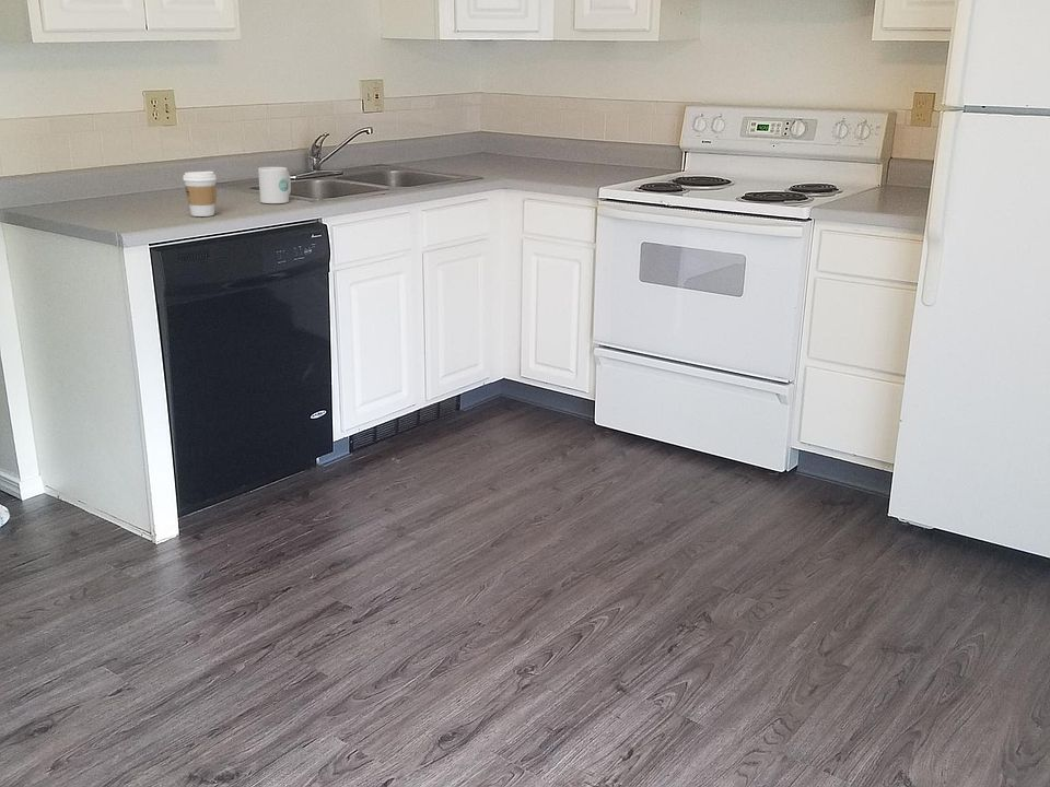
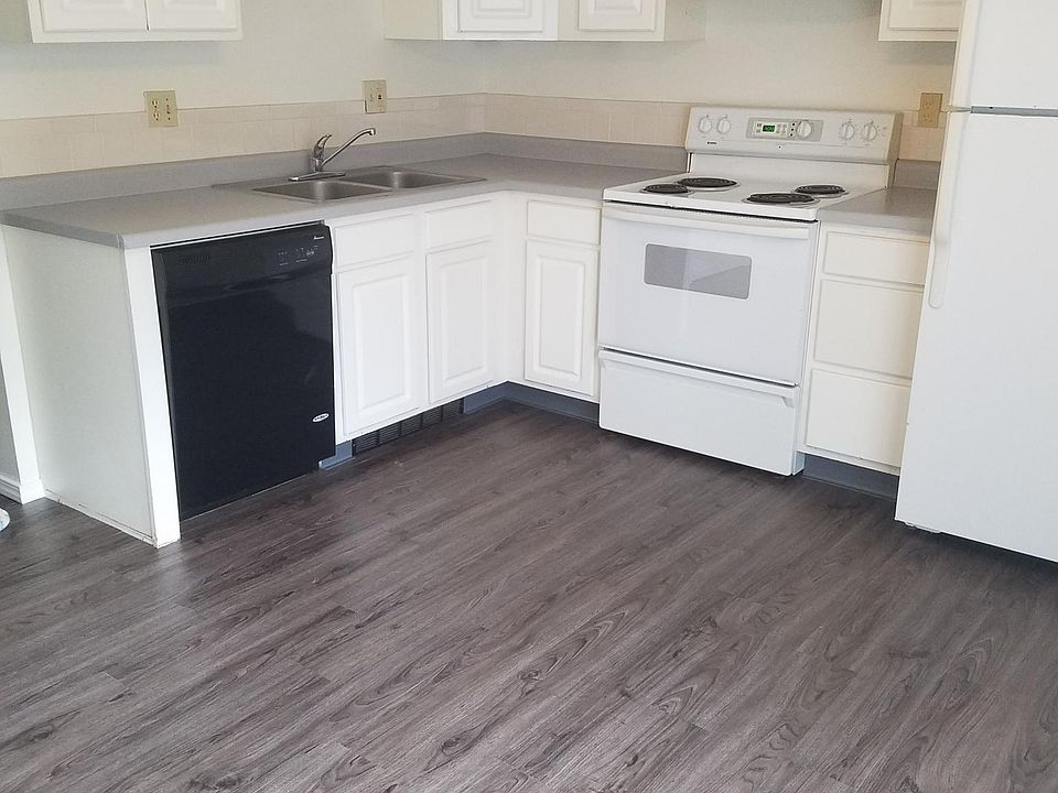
- mug (277, 184)
- coffee cup (200, 192)
